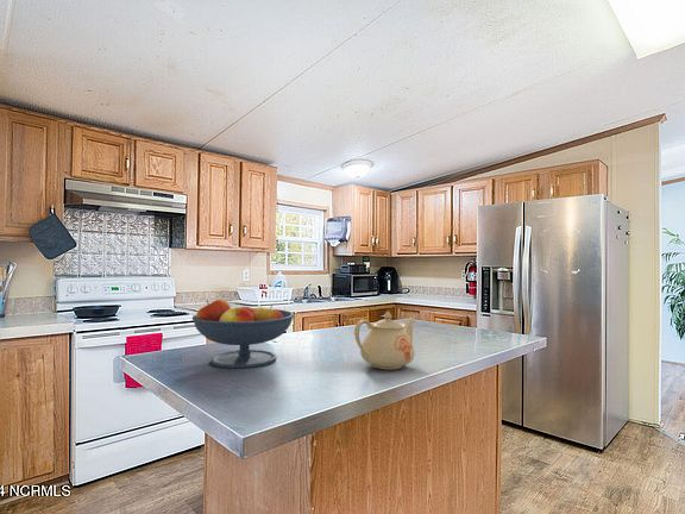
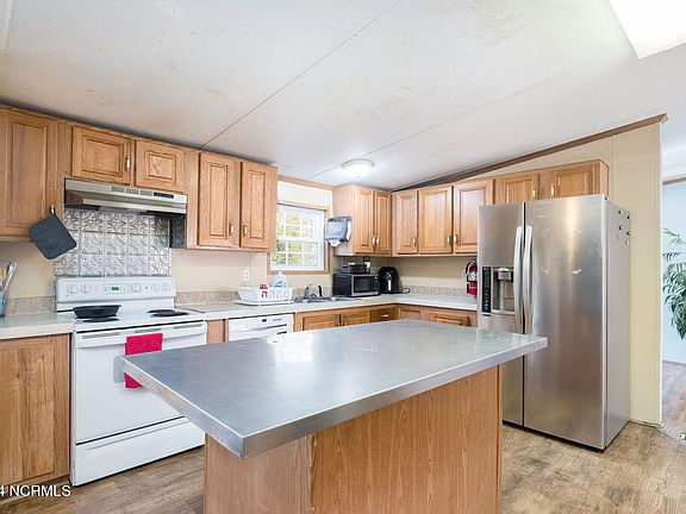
- fruit bowl (244, 328)
- teapot (387, 338)
